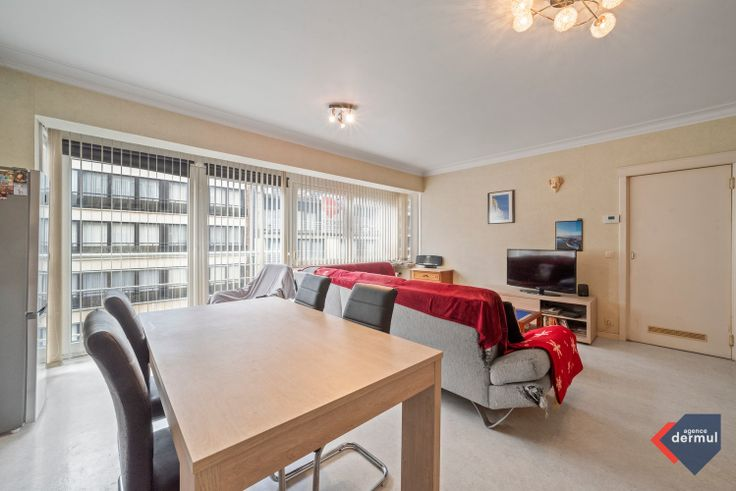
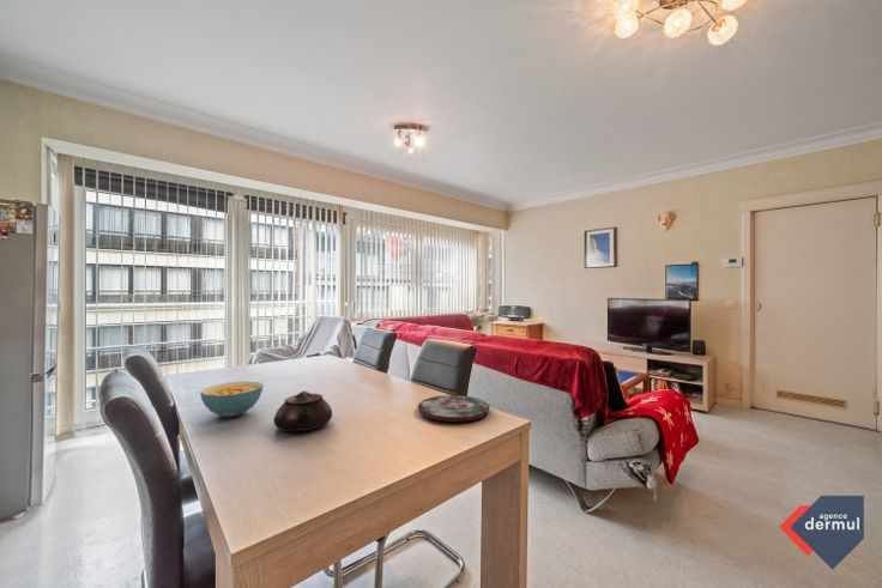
+ plate (453, 407)
+ cereal bowl (232, 400)
+ teapot (304, 407)
